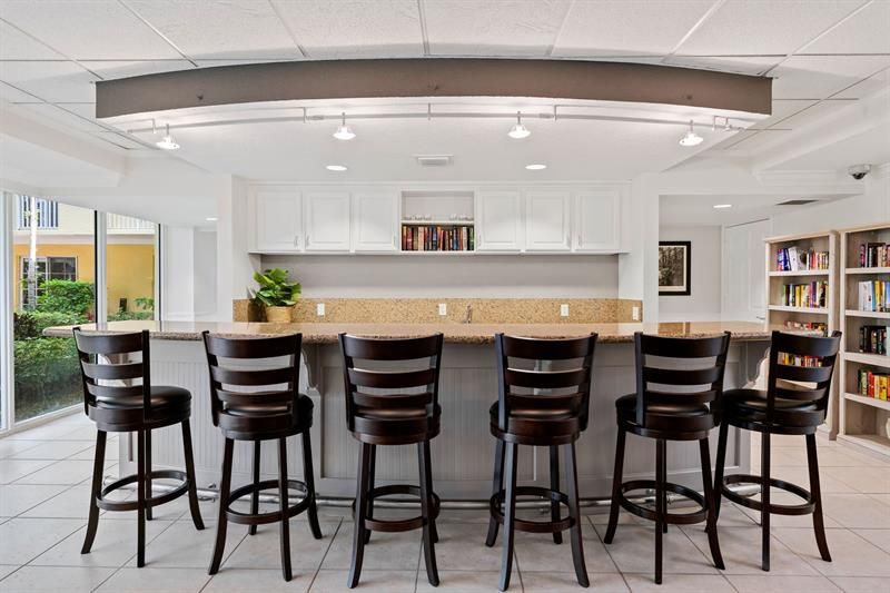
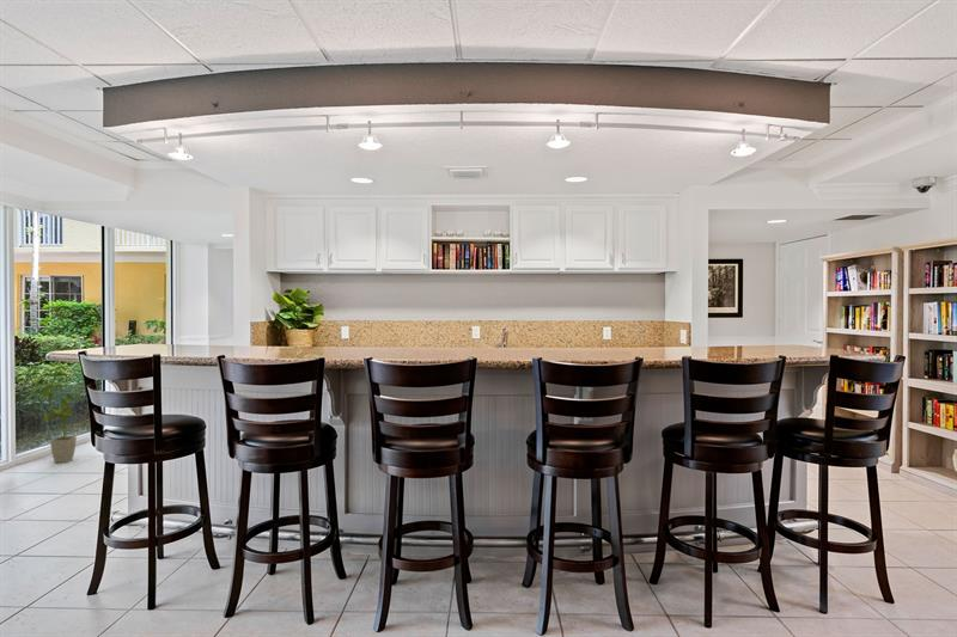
+ house plant (56, 423)
